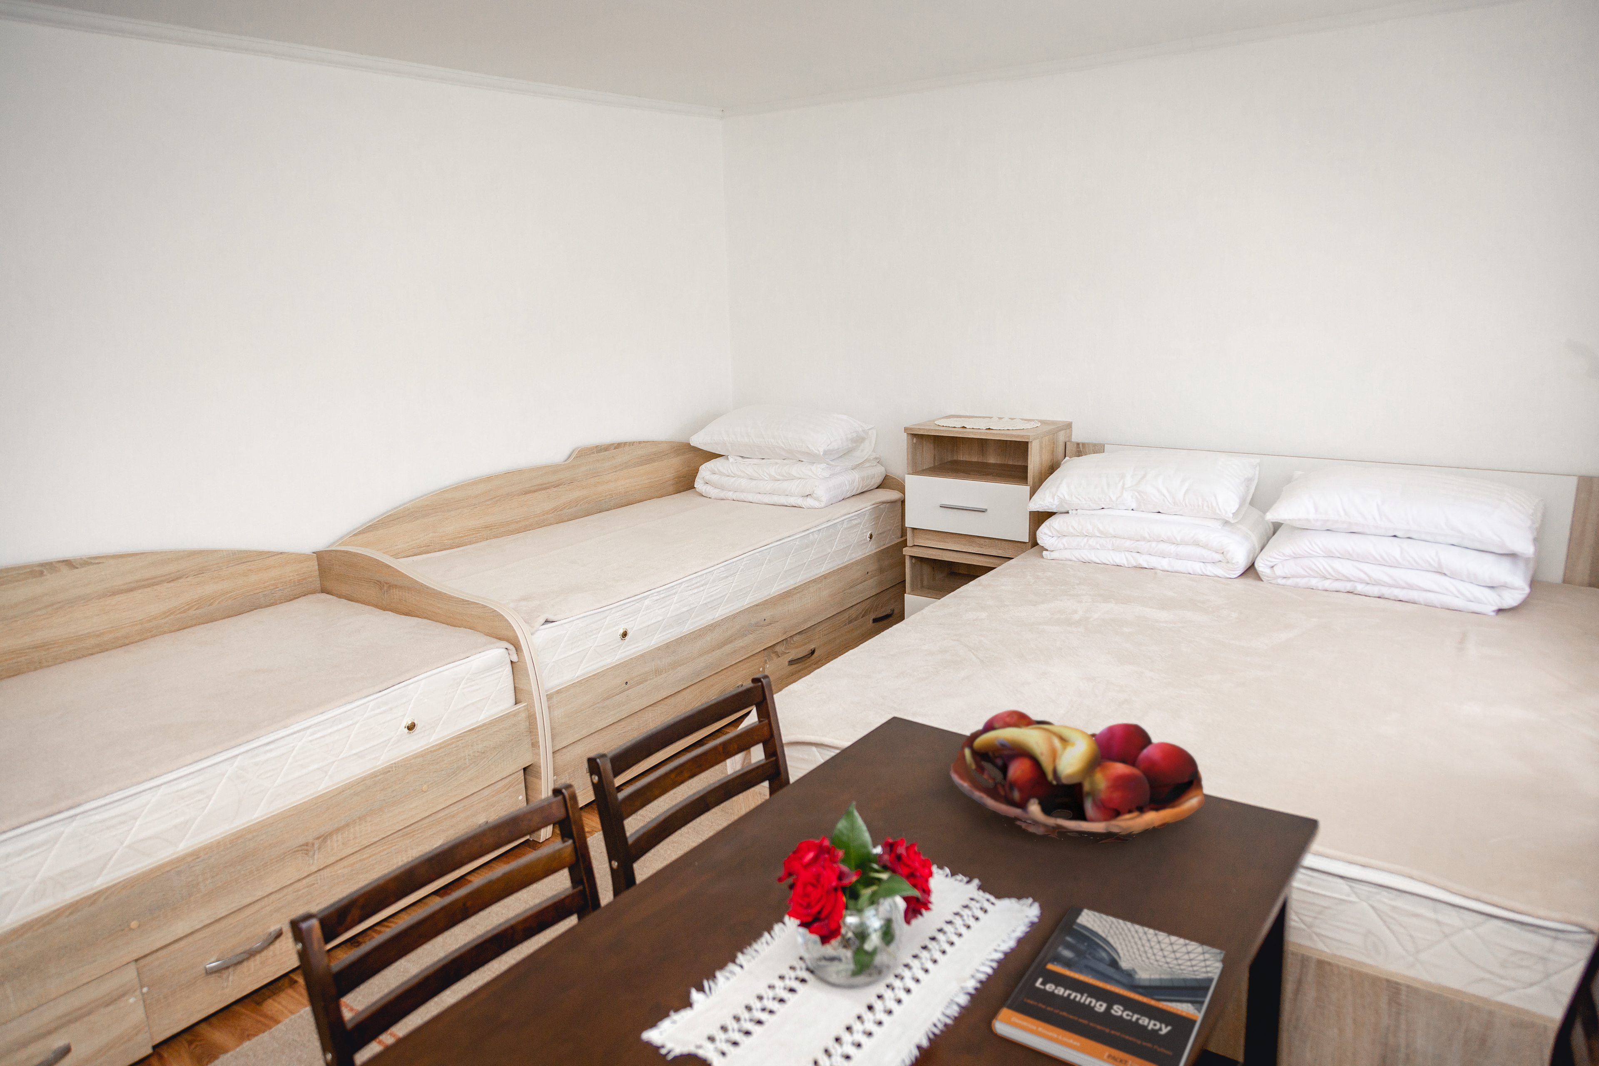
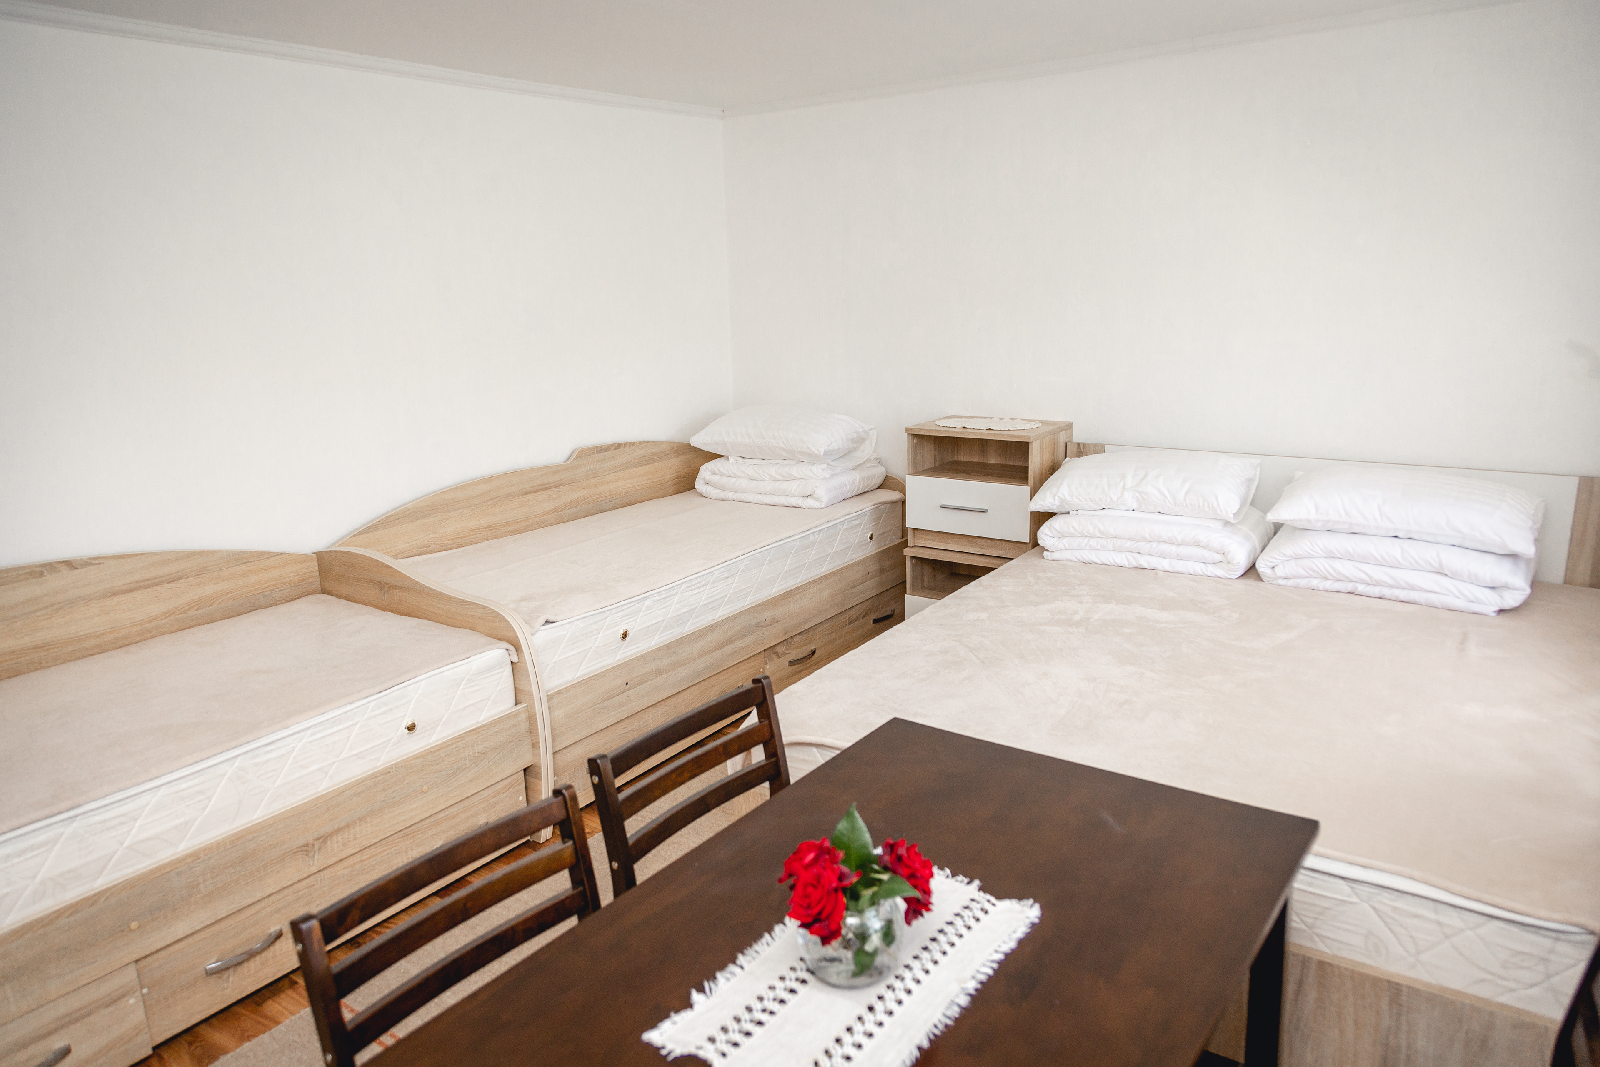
- fruit basket (1074, 770)
- book (1114, 990)
